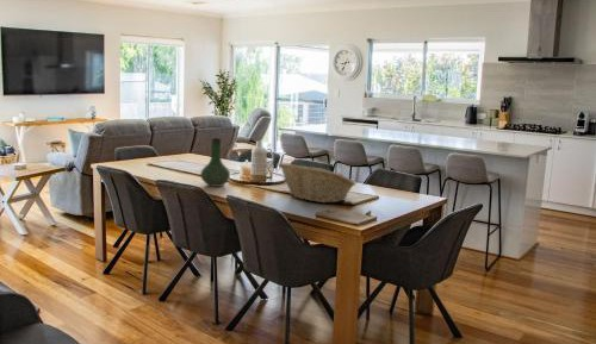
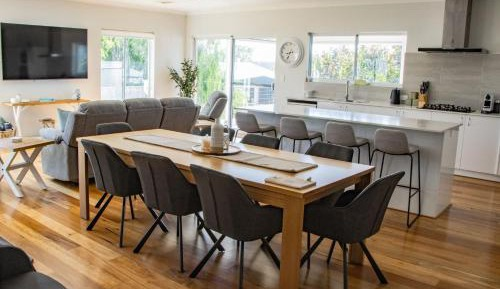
- fruit basket (316, 180)
- vase (216, 162)
